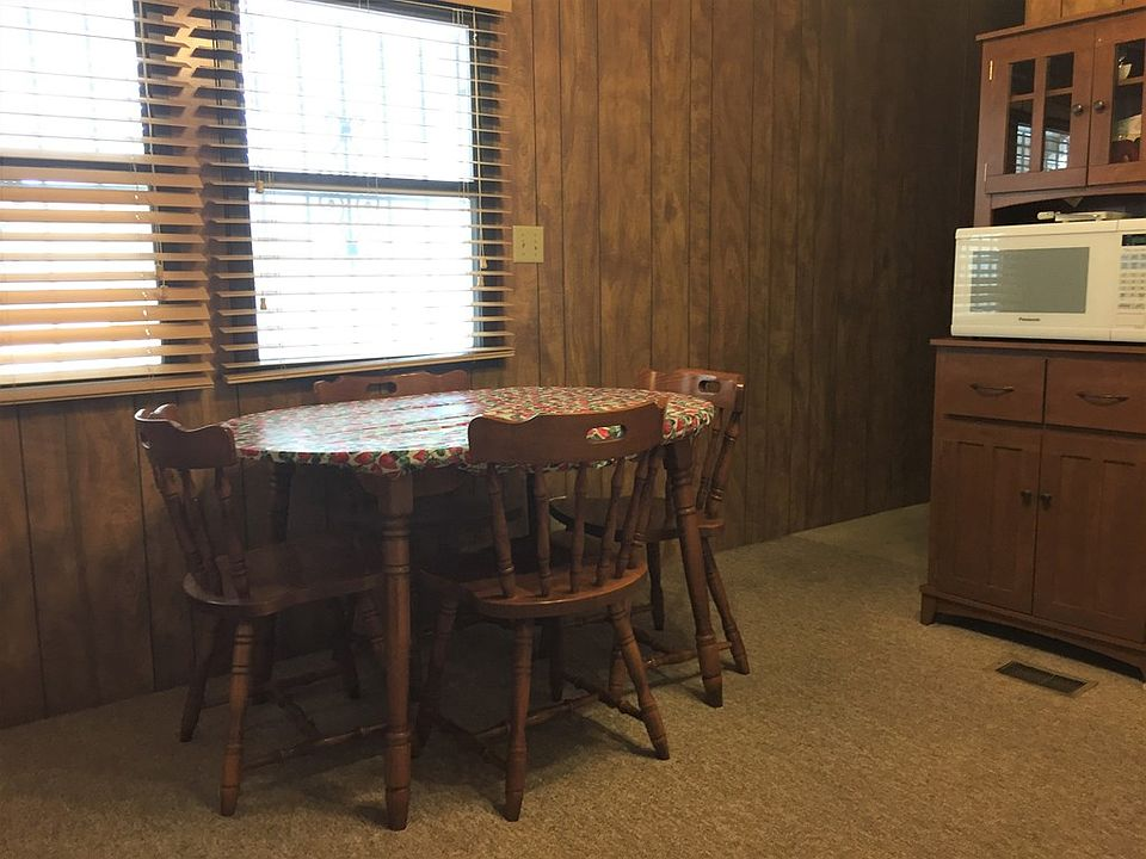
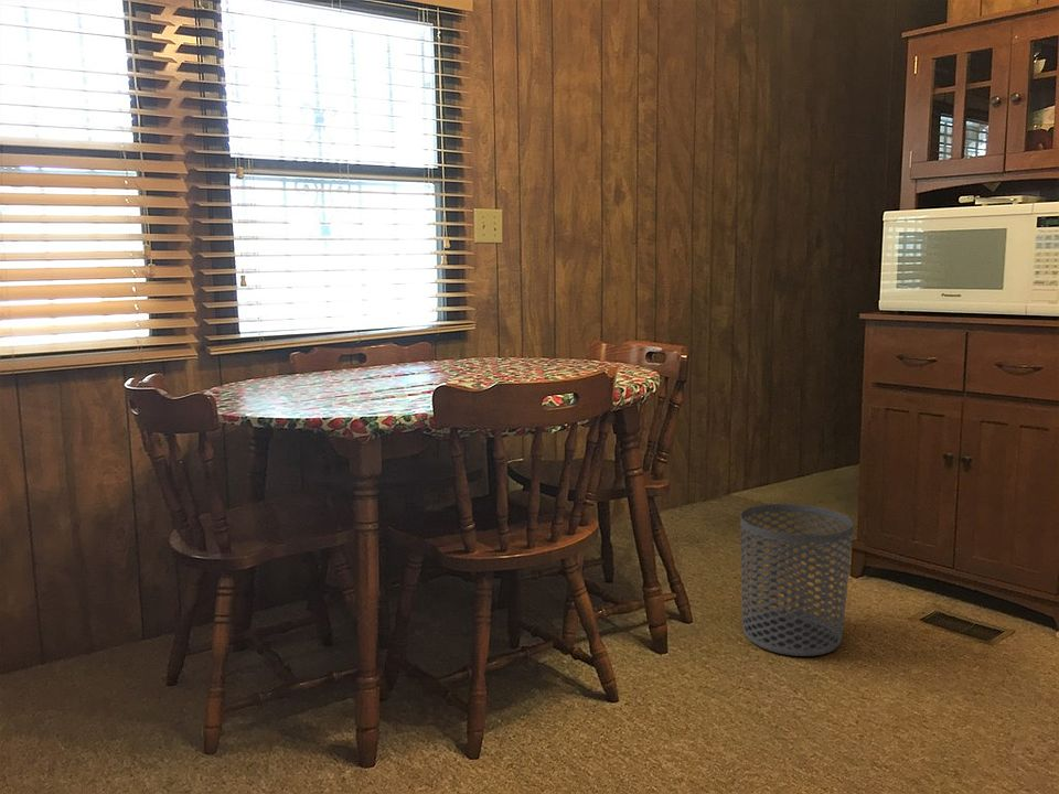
+ waste bin (793, 578)
